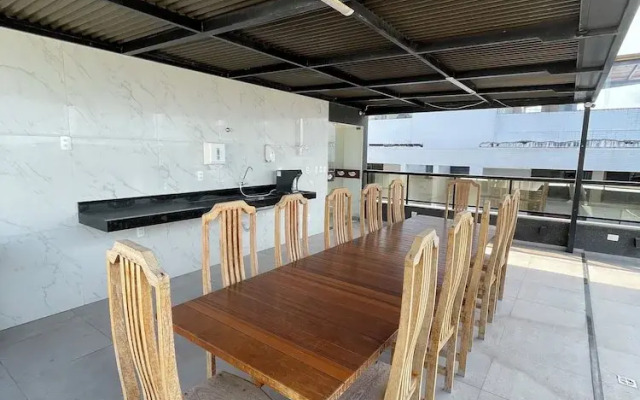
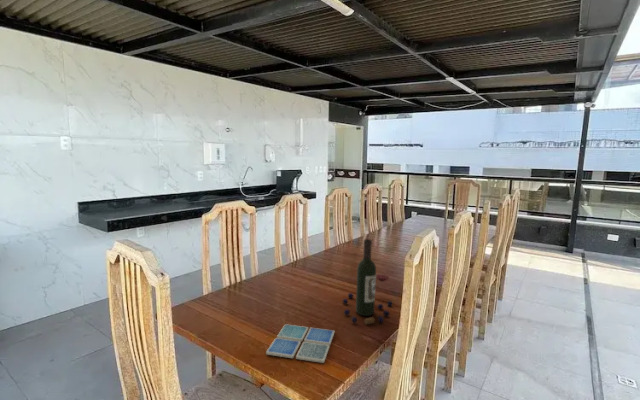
+ drink coaster (301, 341)
+ wine bottle (367, 273)
